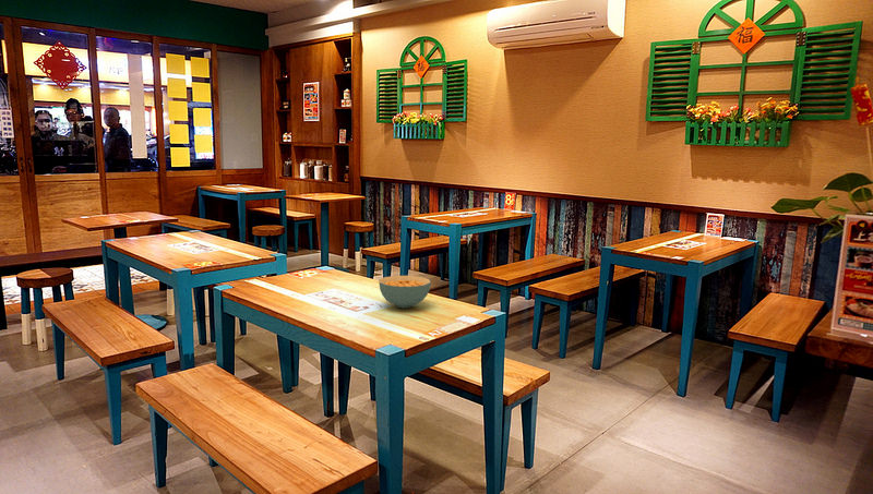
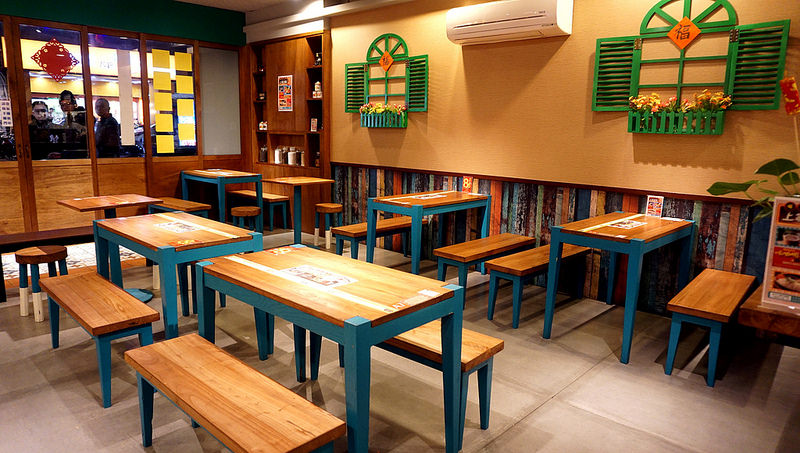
- cereal bowl (404, 293)
